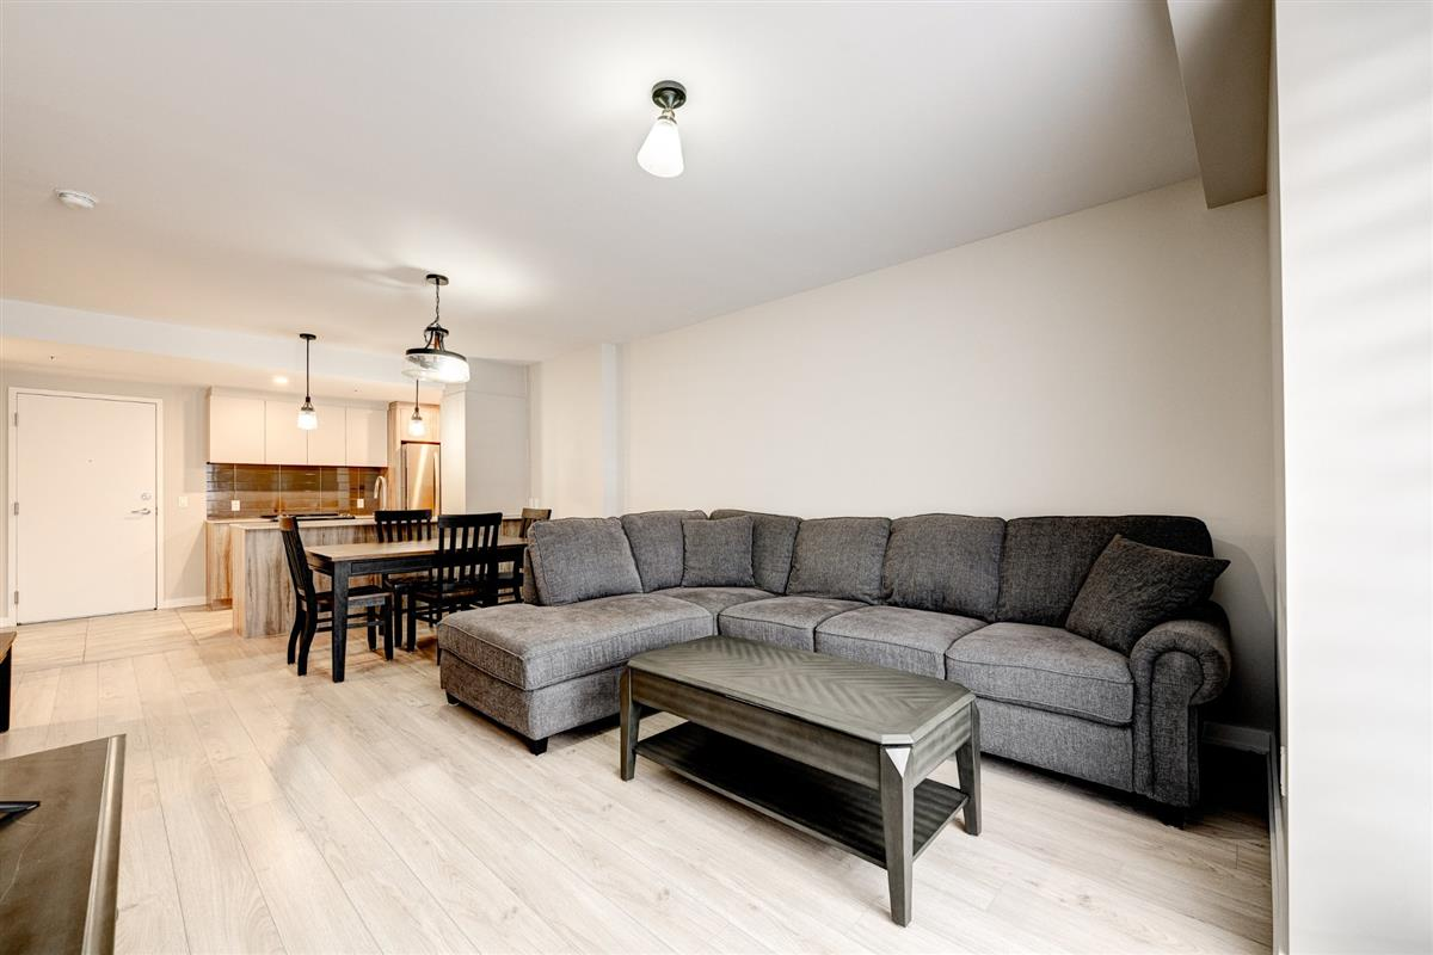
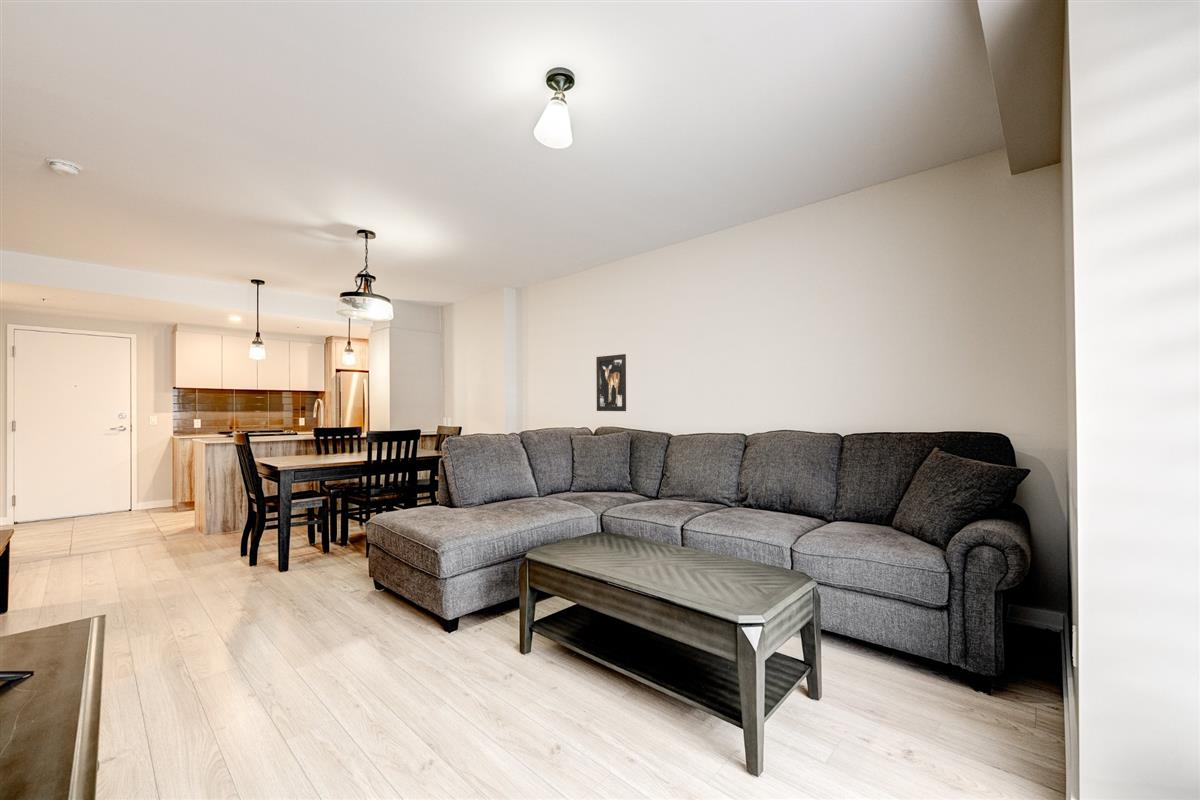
+ wall art (610, 383)
